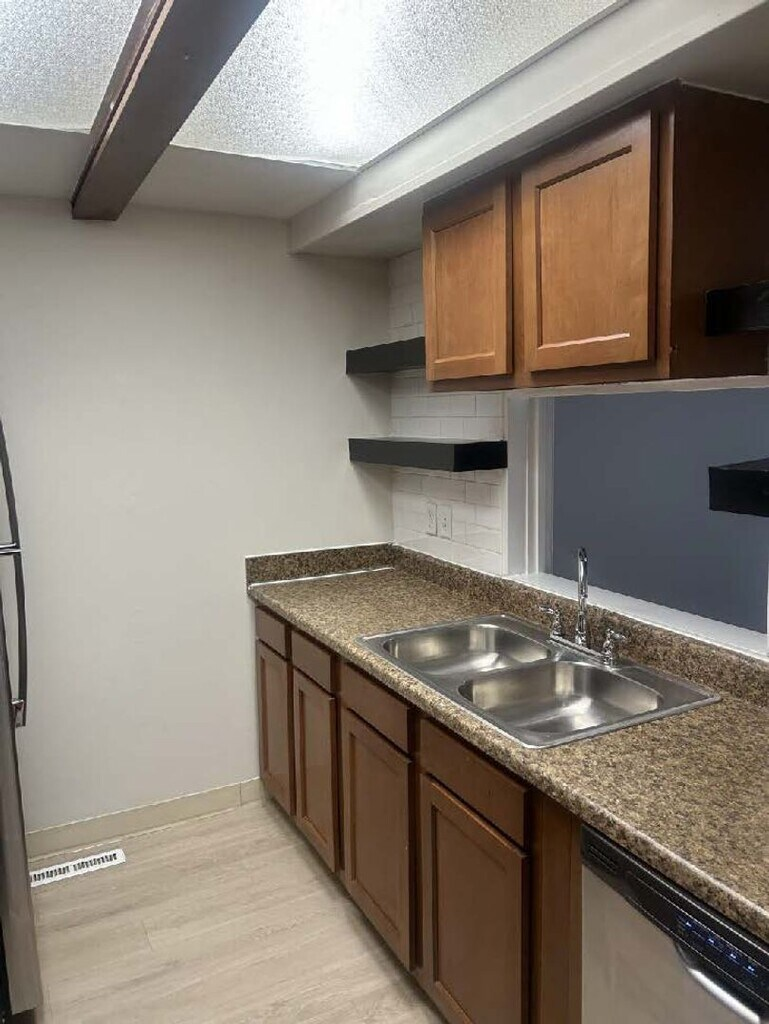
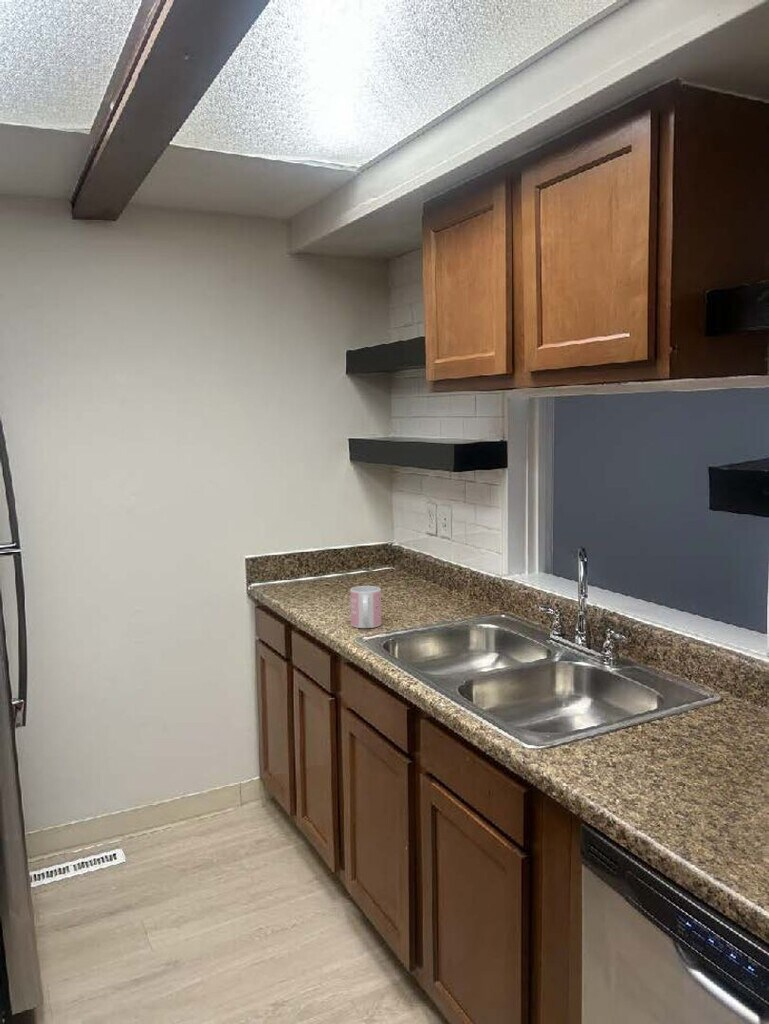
+ mug (366, 607)
